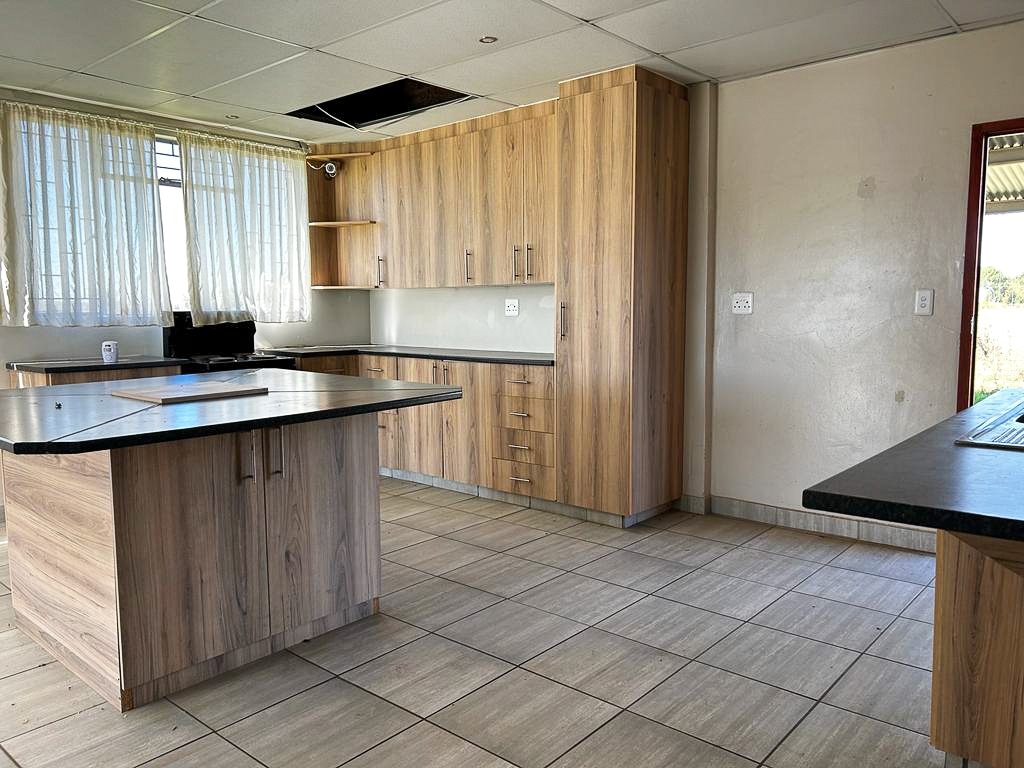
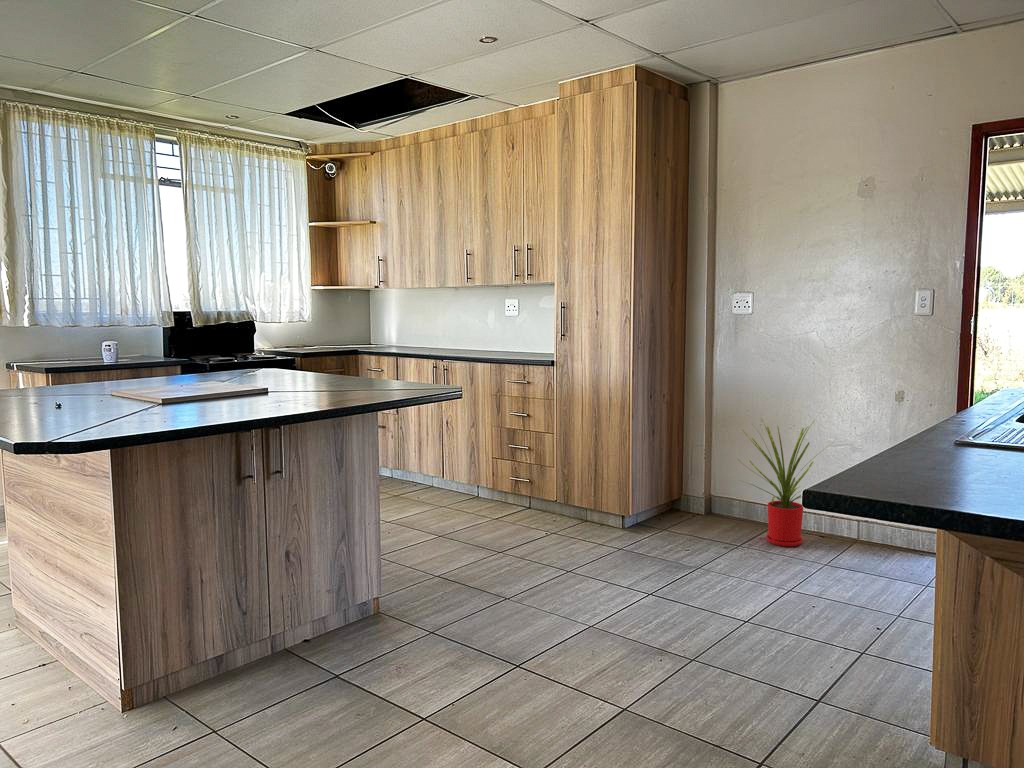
+ house plant (786, 481)
